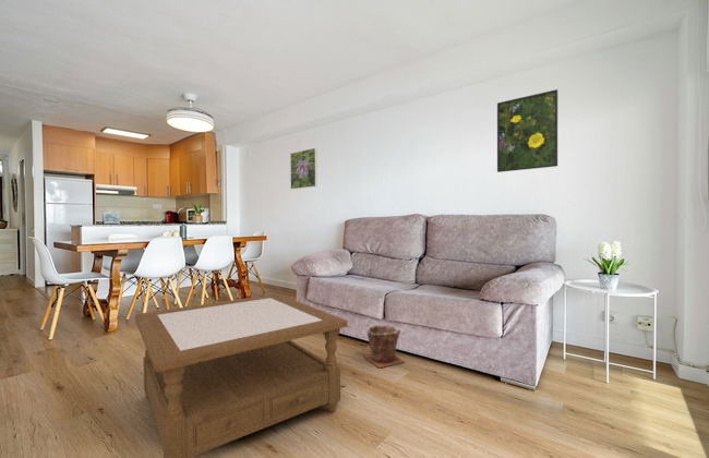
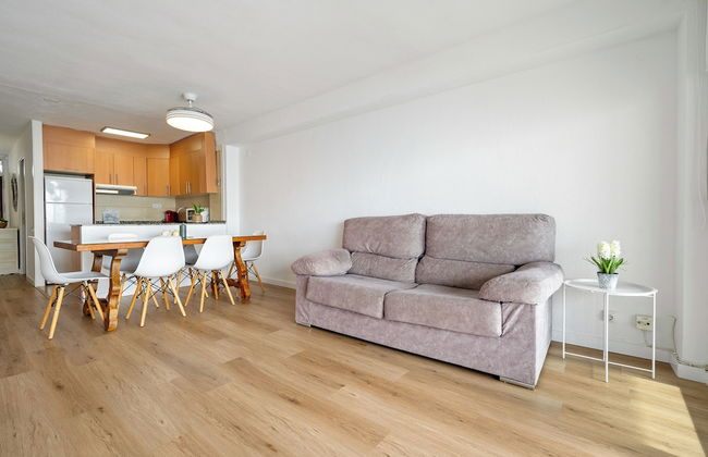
- coffee table (237, 360)
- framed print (303, 169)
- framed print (526, 133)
- plant pot (384, 343)
